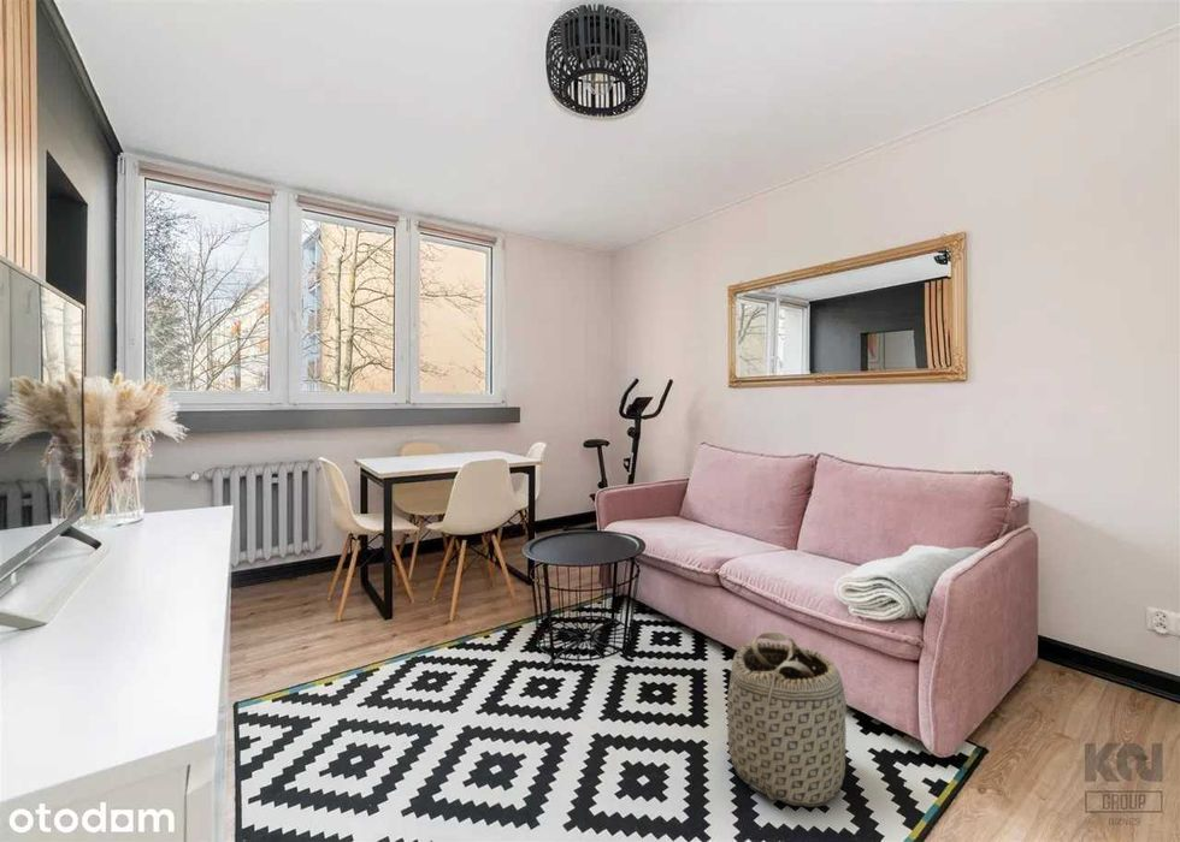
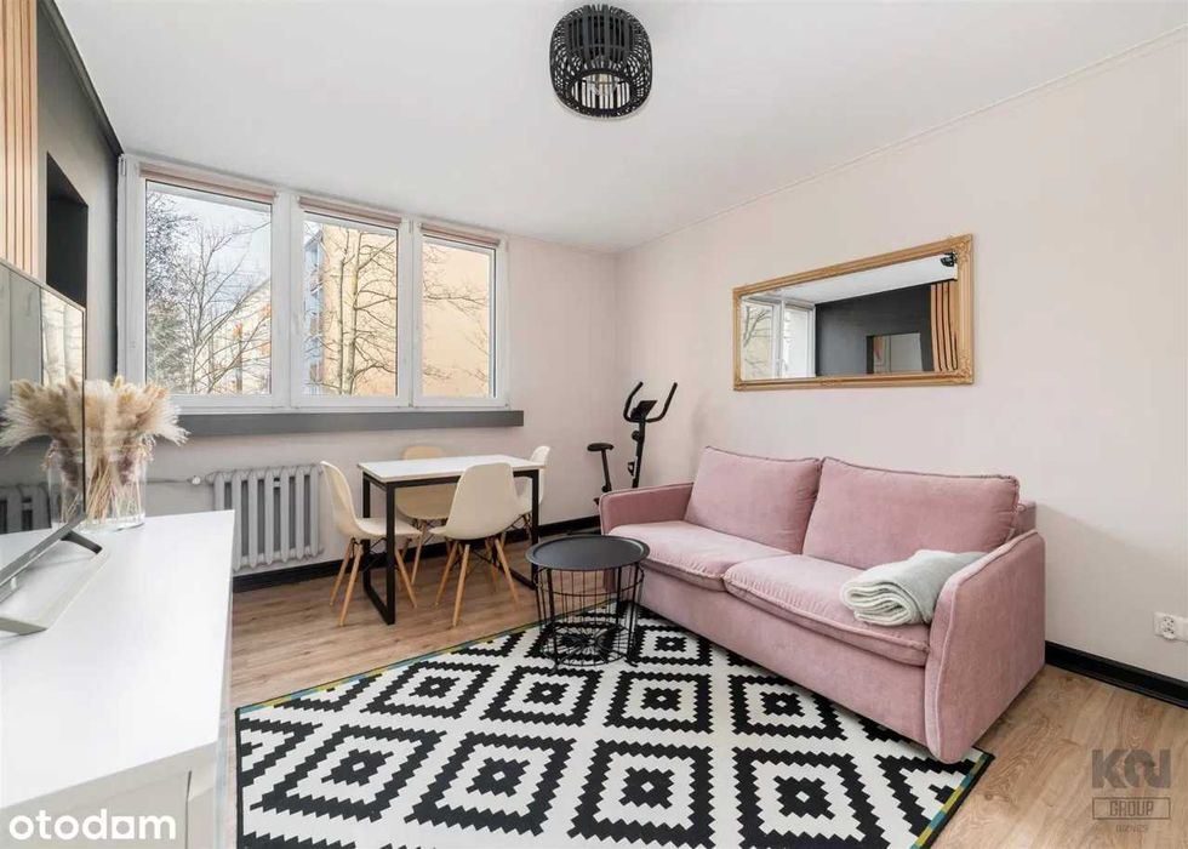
- basket (786, 706)
